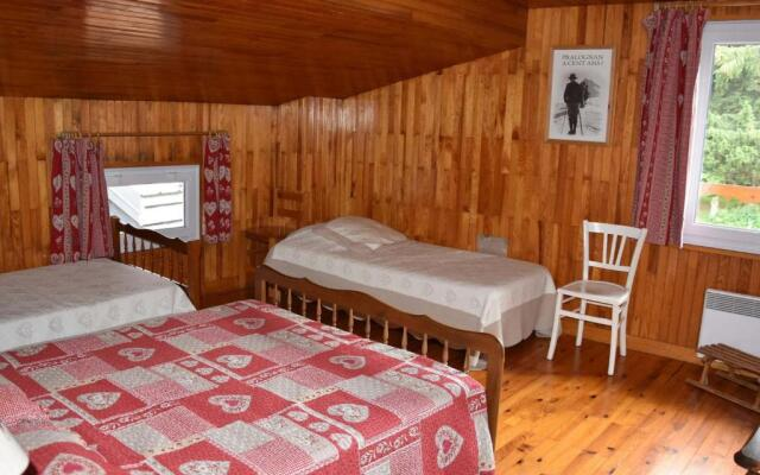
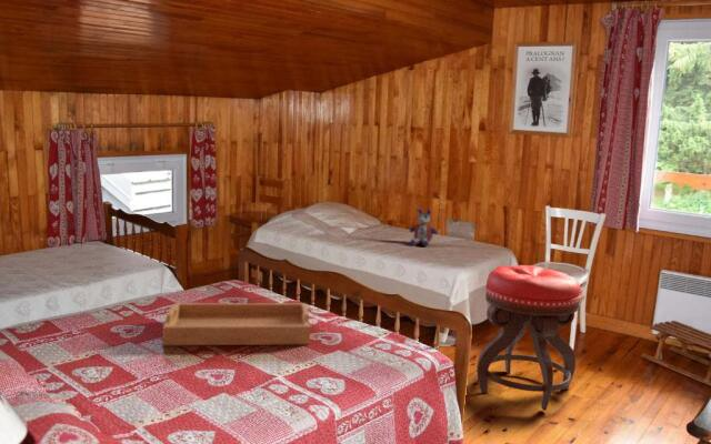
+ stool (531, 331)
+ serving tray (239, 320)
+ stuffed bear (422, 226)
